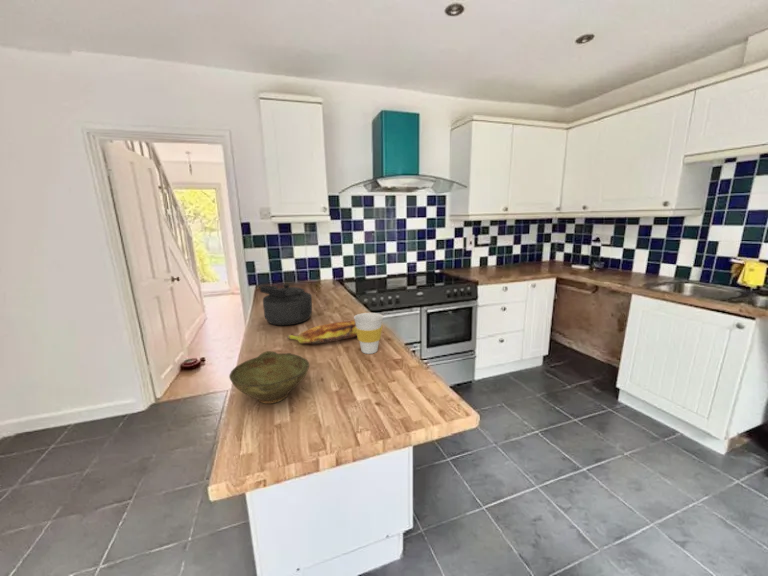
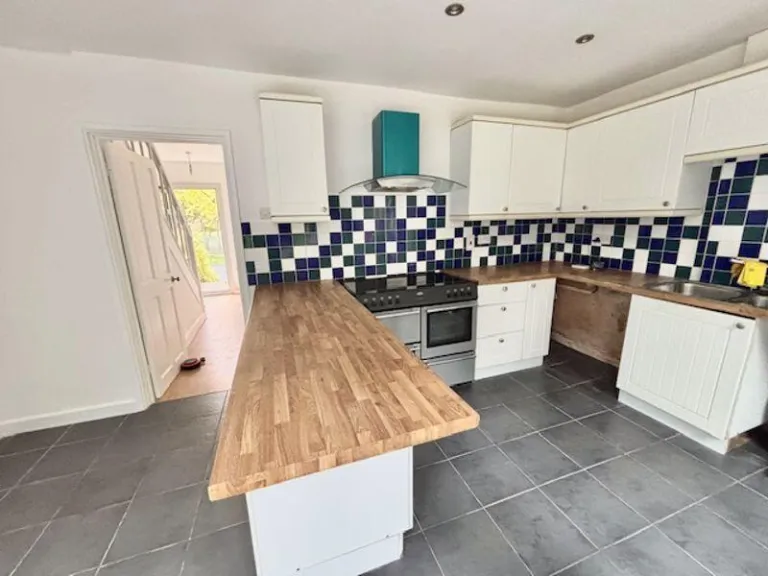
- banana (328, 328)
- cup (369, 334)
- bowl (272, 381)
- kettle (288, 302)
